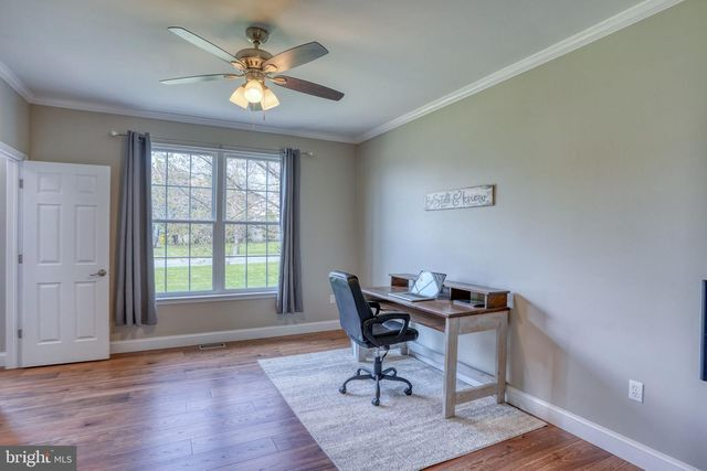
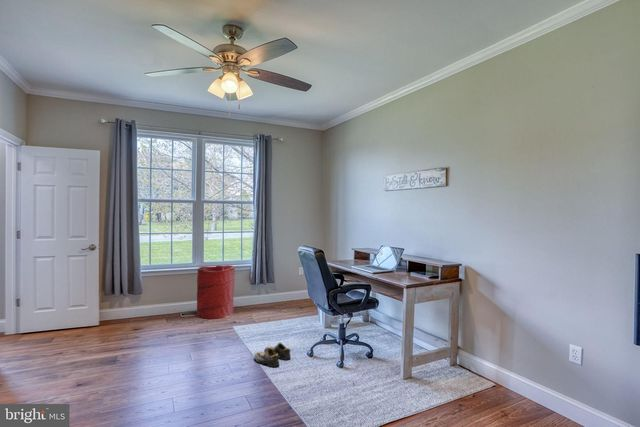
+ laundry hamper (215, 289)
+ shoe (272, 352)
